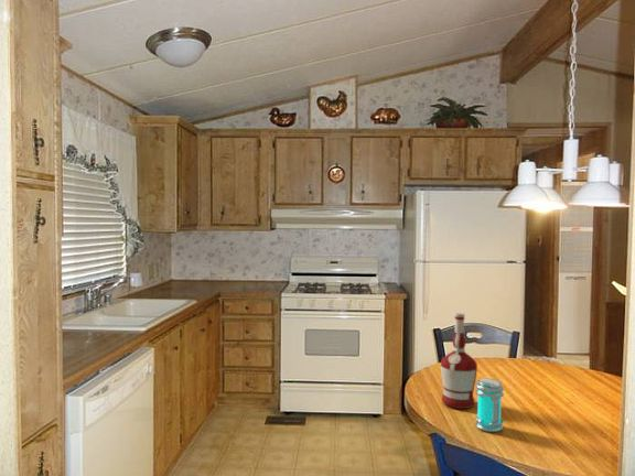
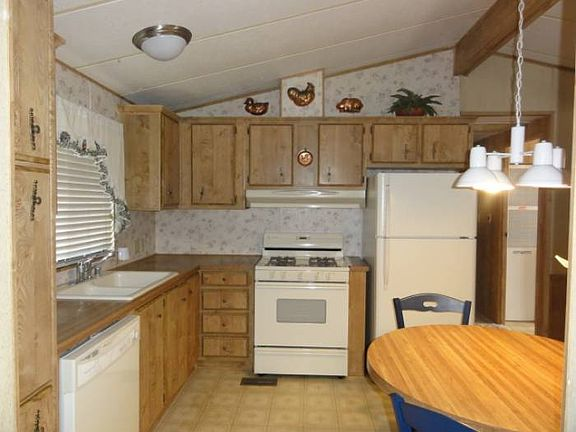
- jar (488, 403)
- alcohol (459, 358)
